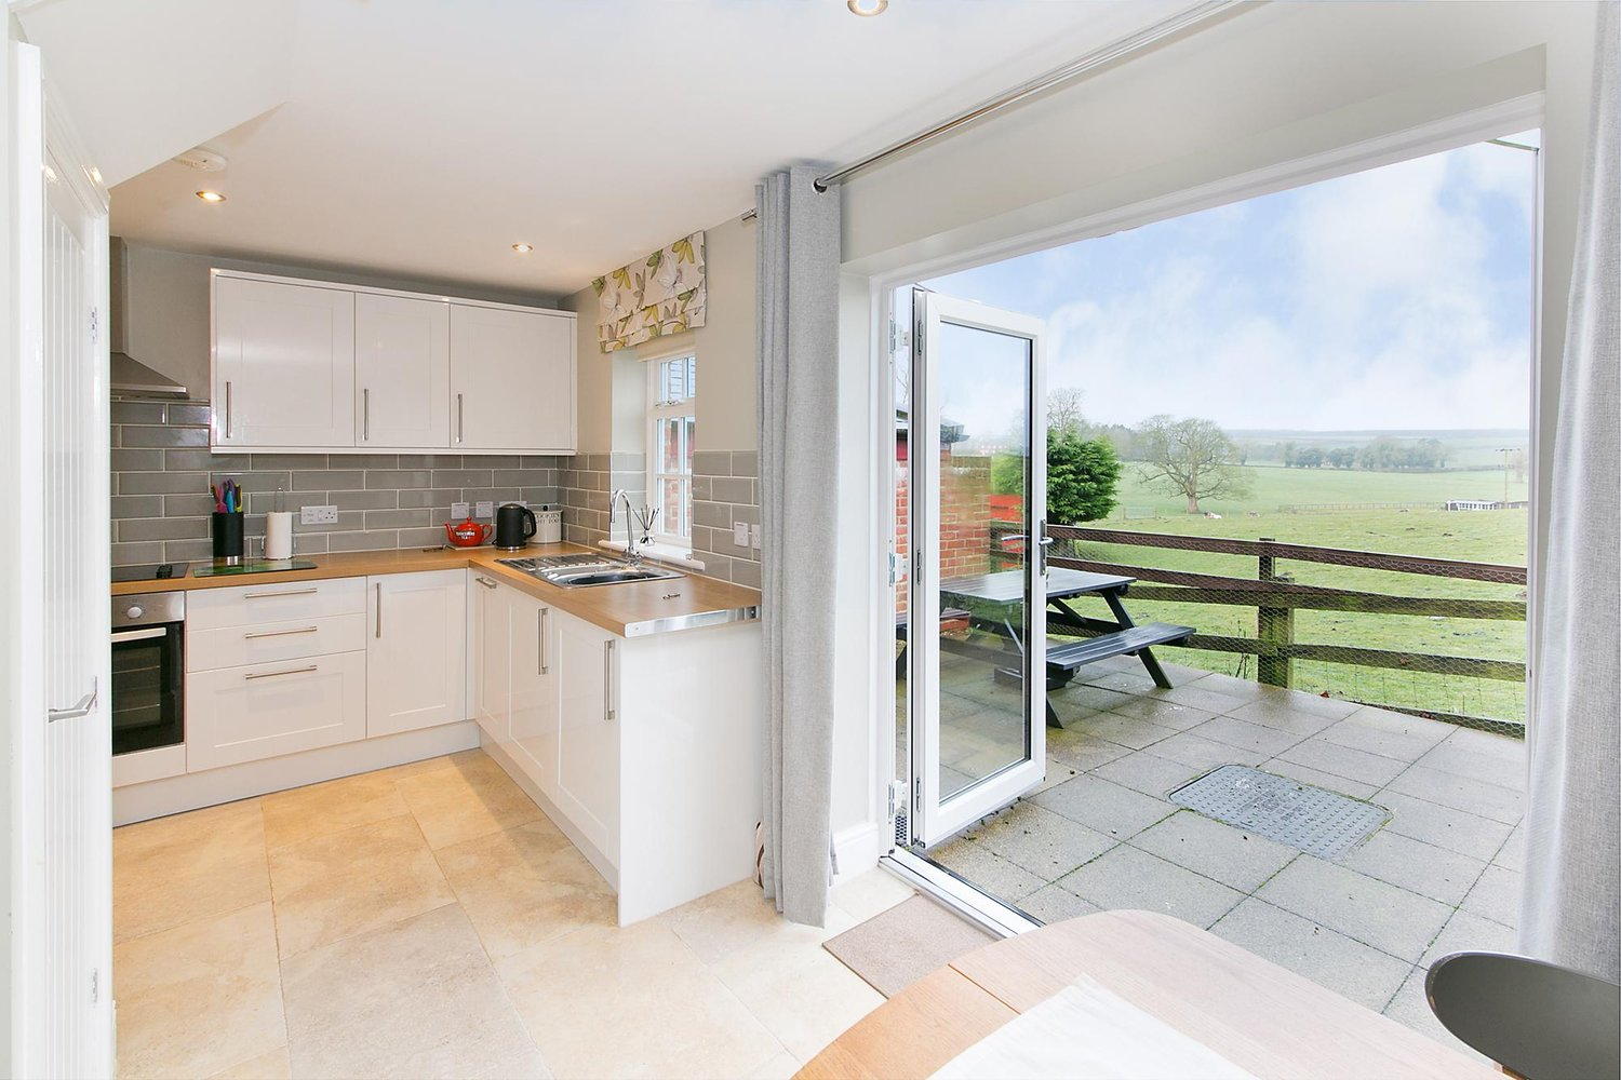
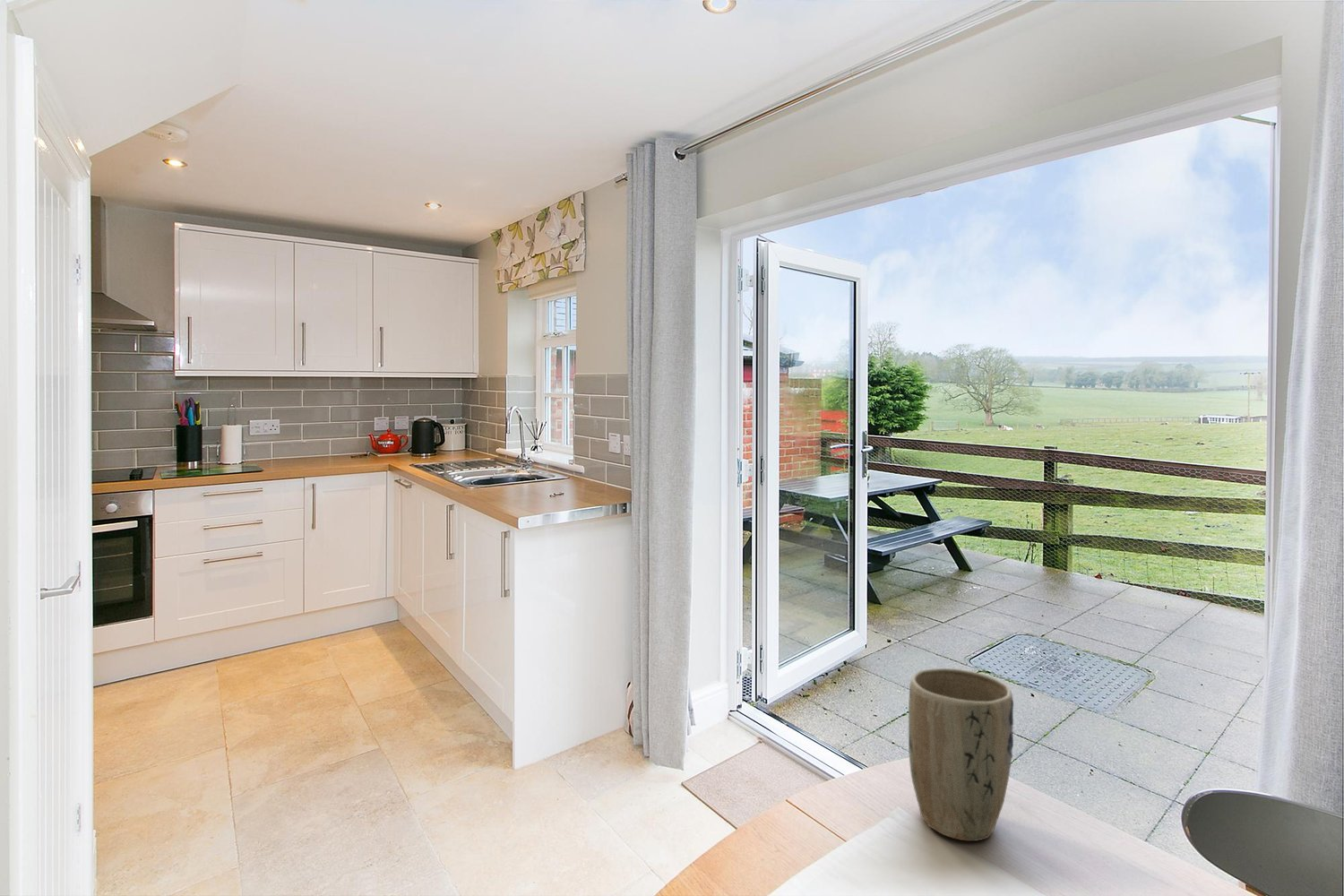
+ plant pot (959, 753)
